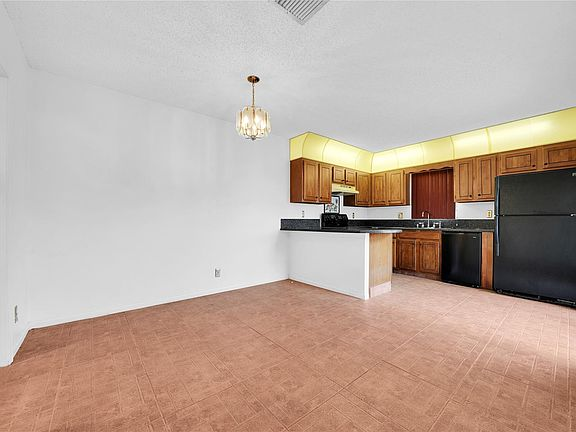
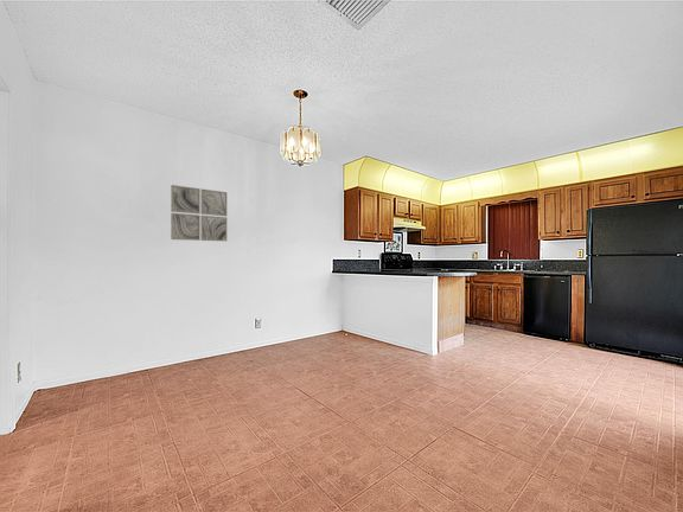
+ wall art (200, 213)
